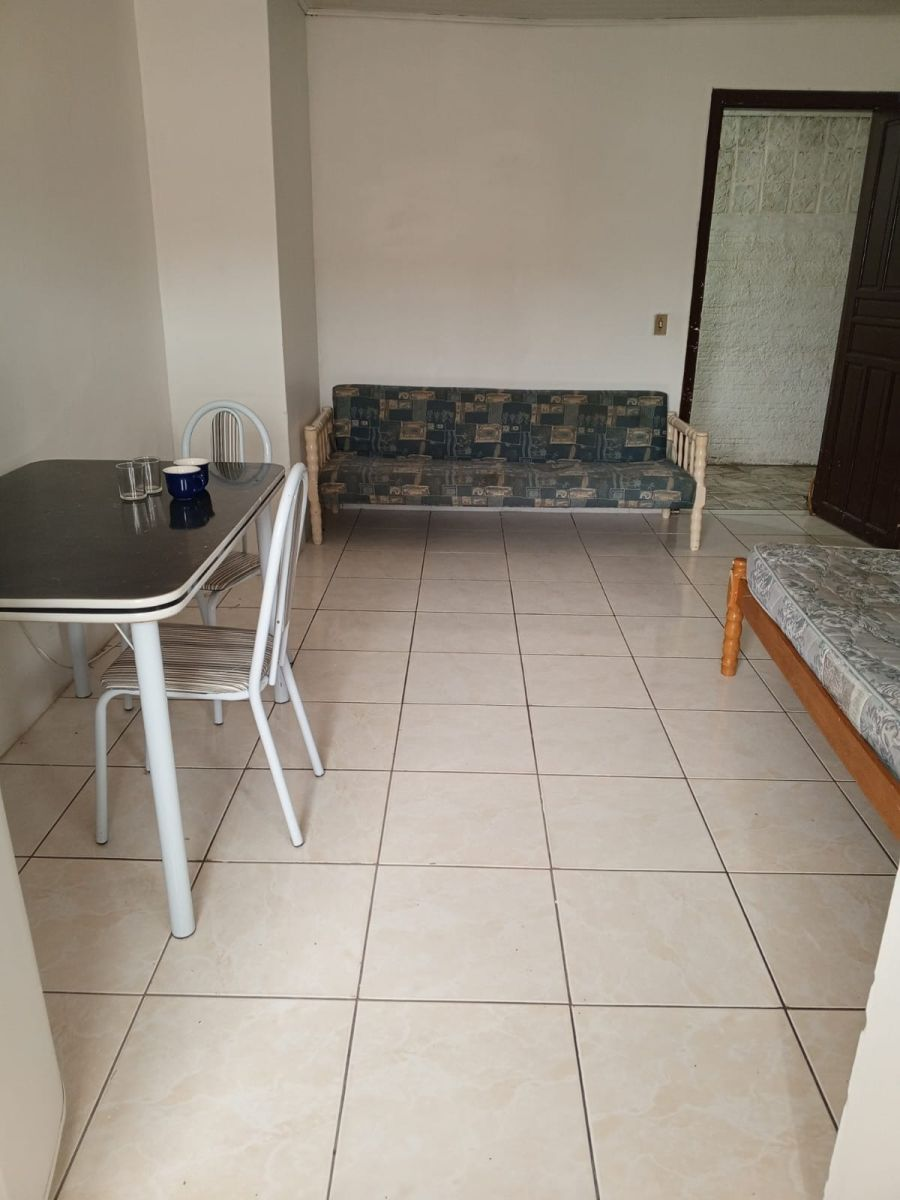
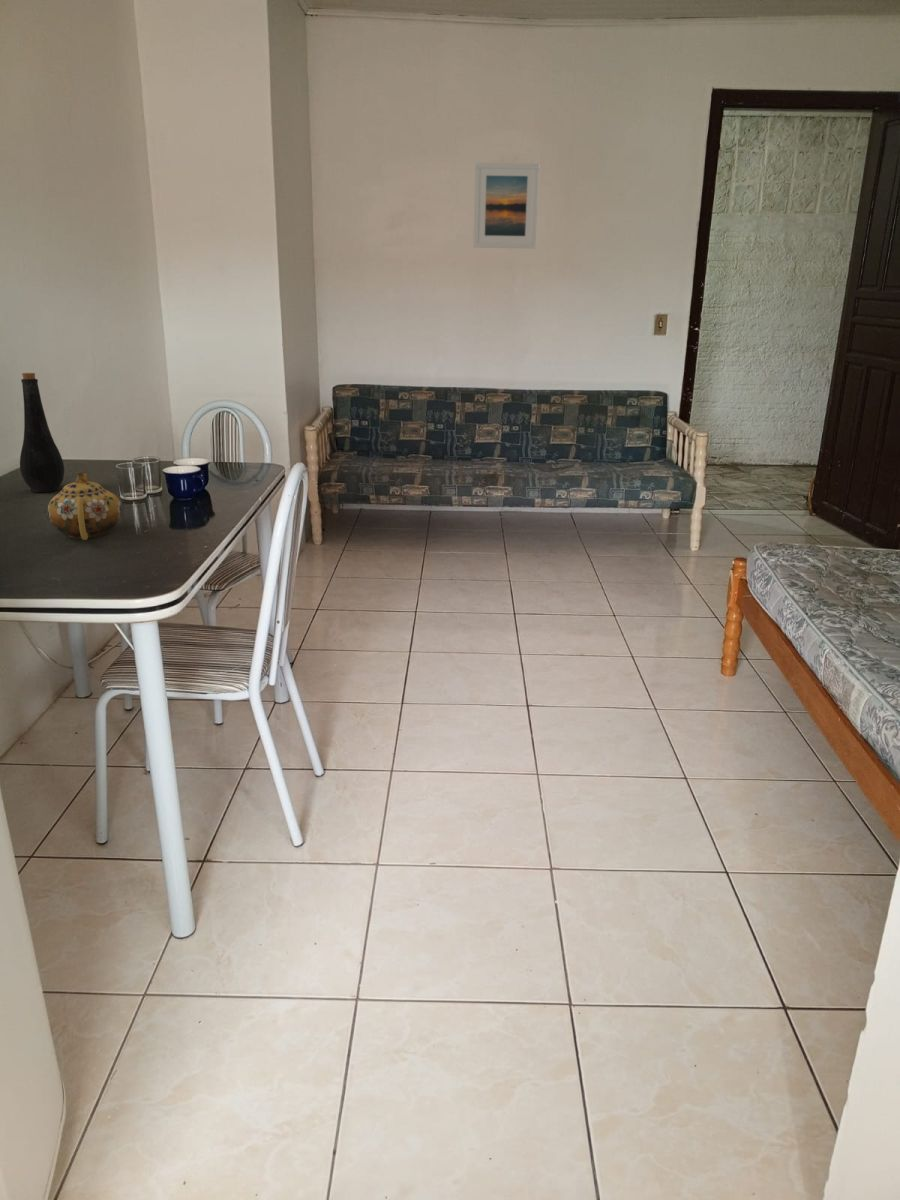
+ teapot (84, 502)
+ bottle (37, 432)
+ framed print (505, 206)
